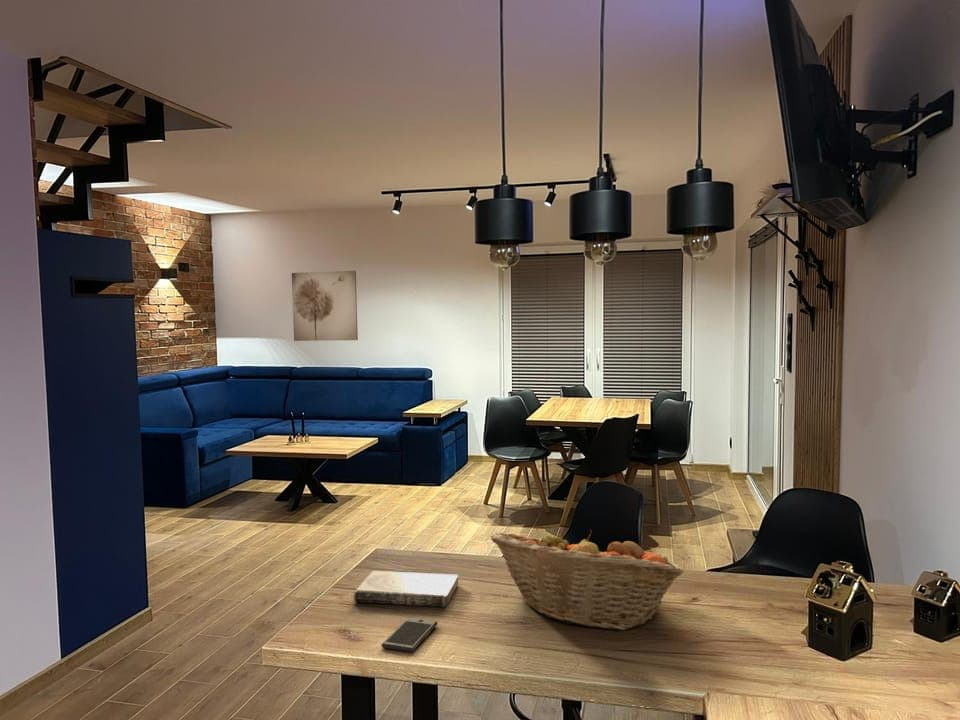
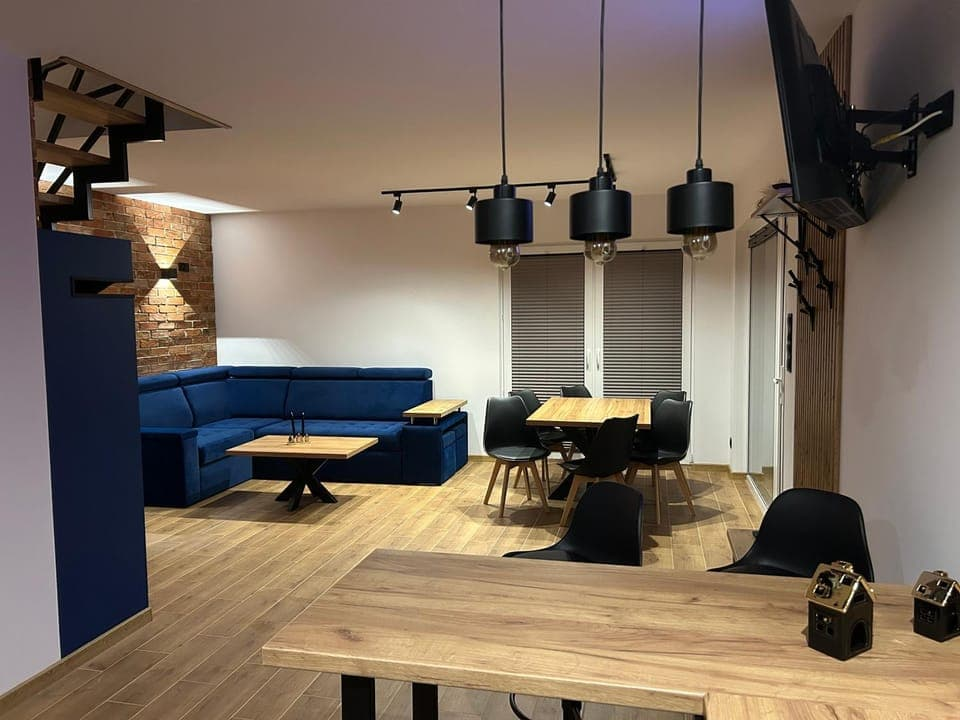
- smartphone (410, 633)
- fruit basket (583, 566)
- wall art (324, 306)
- book (407, 588)
